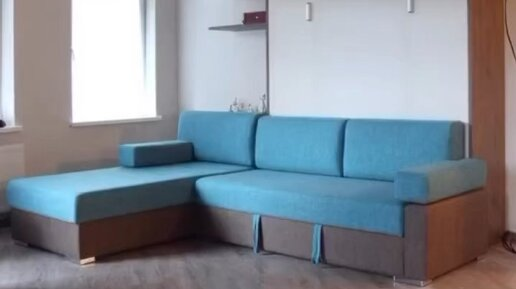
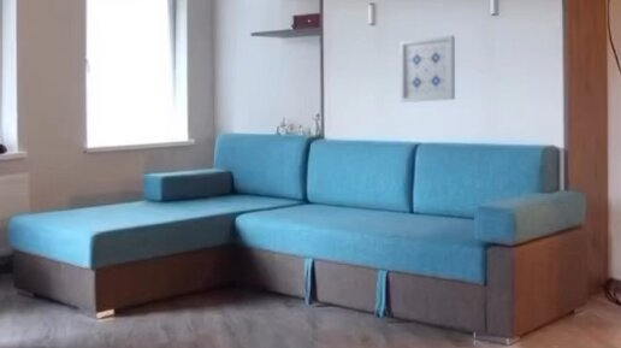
+ wall art (426, 69)
